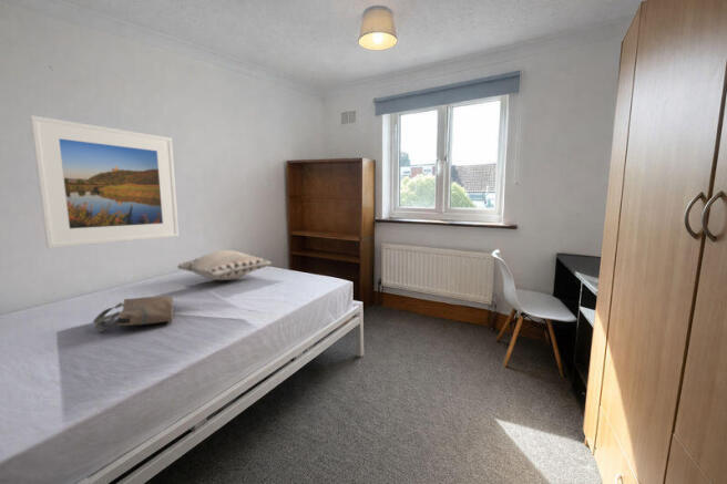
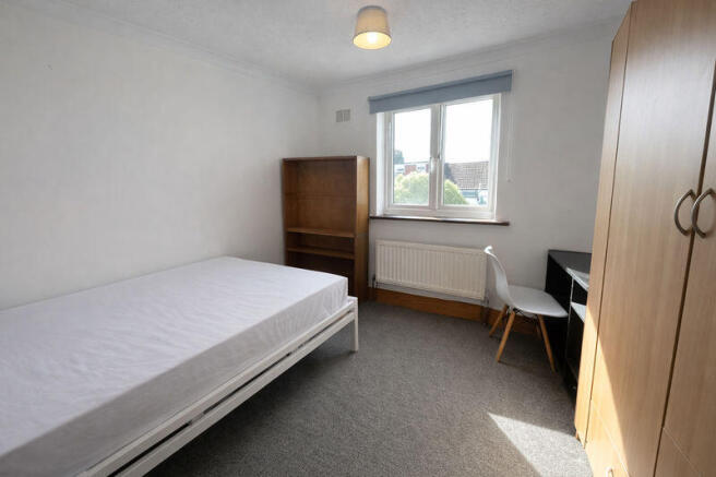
- decorative pillow (225, 265)
- tote bag (134, 313)
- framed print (116, 186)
